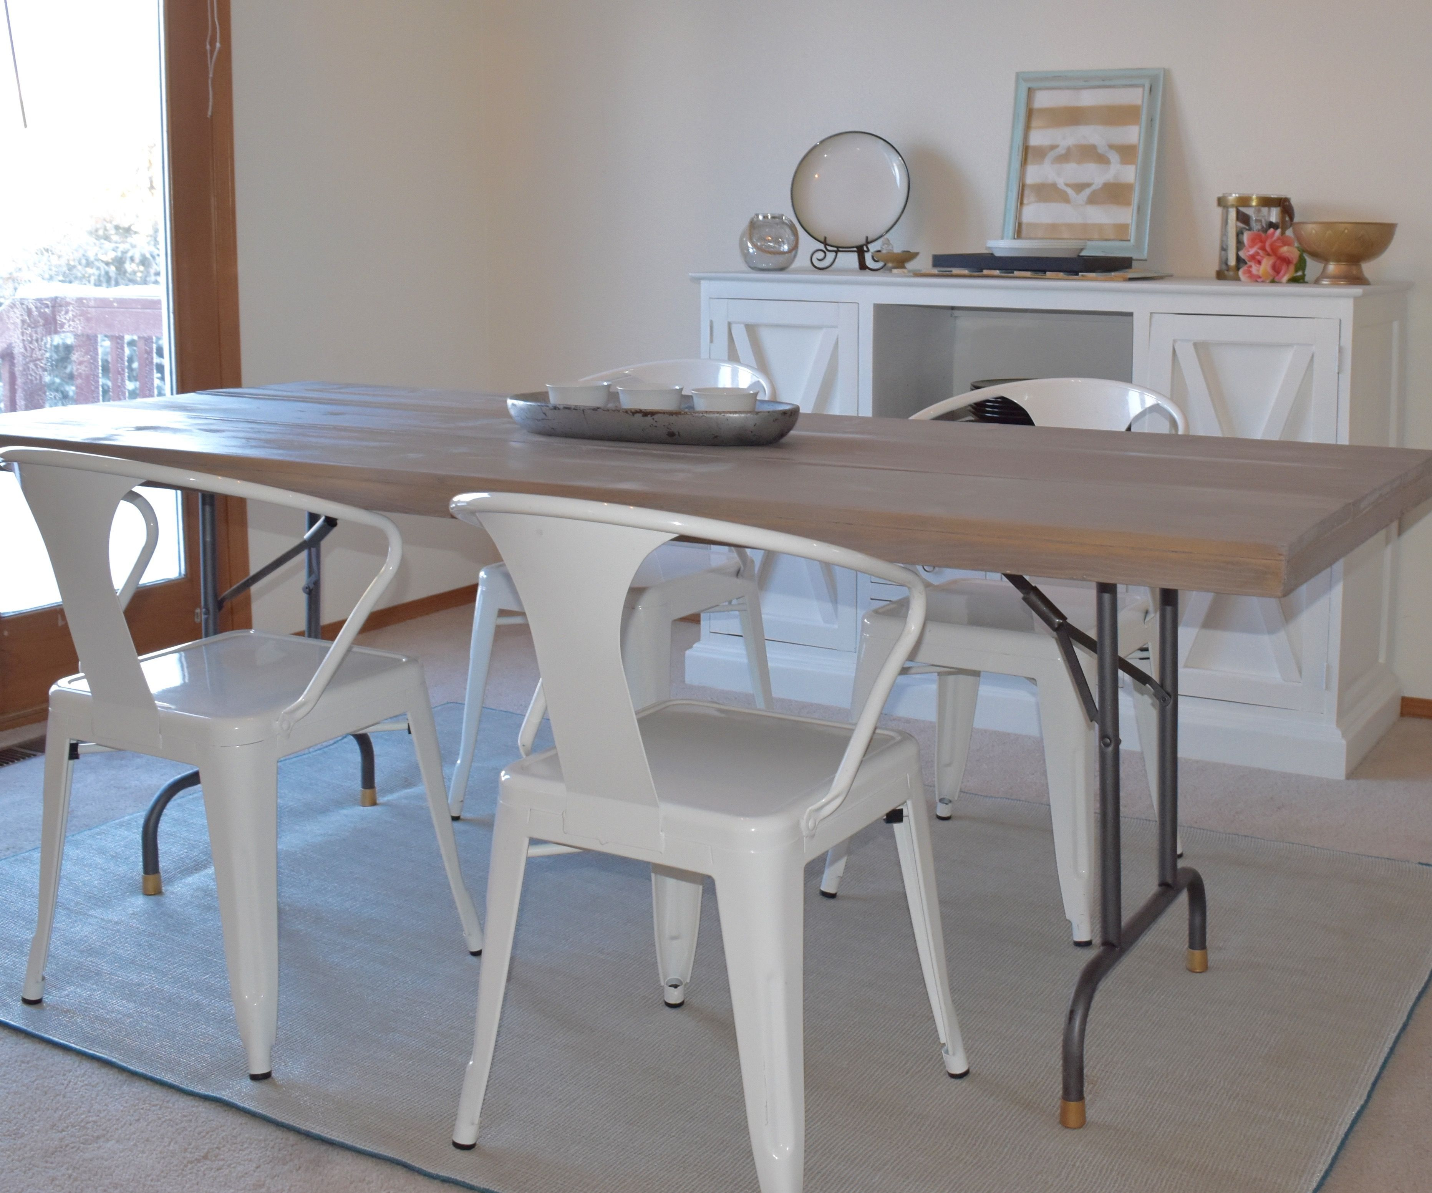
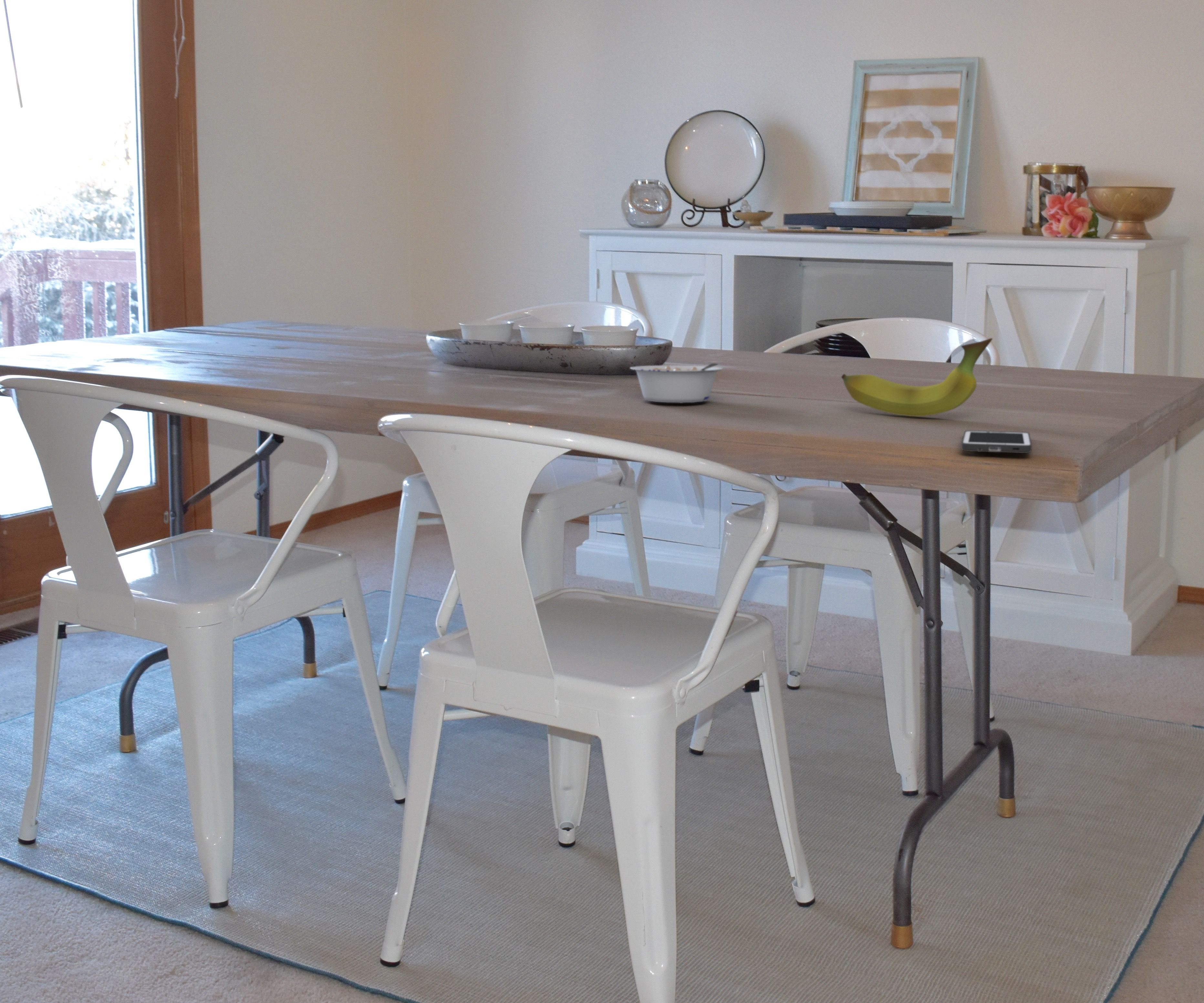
+ legume (680, 381)
+ fruit (911, 386)
+ cell phone (996, 441)
